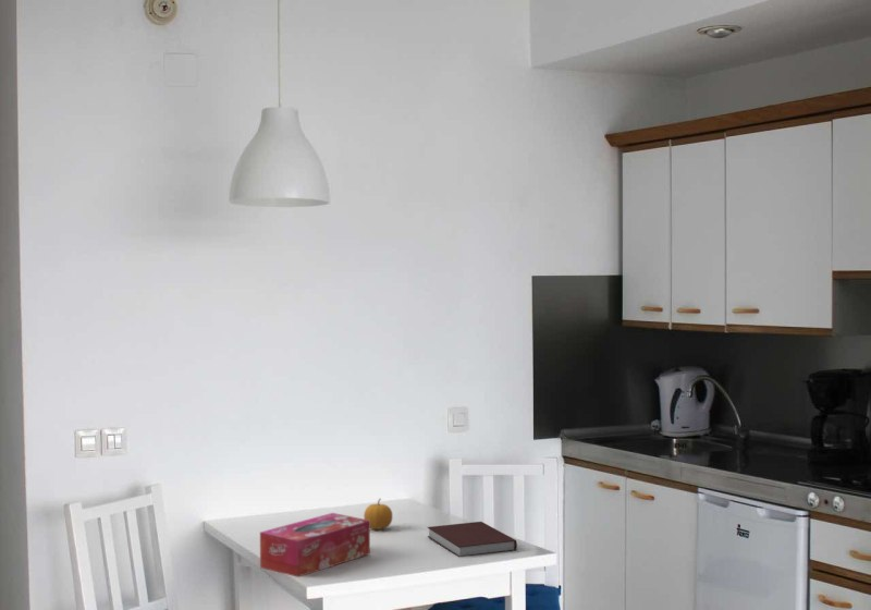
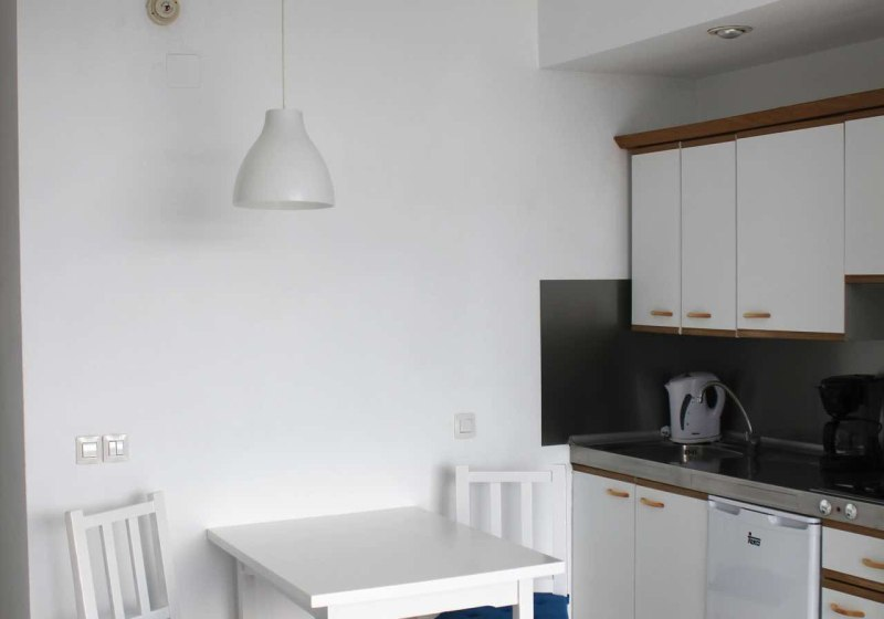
- fruit (378, 513)
- notebook (470, 538)
- tissue box (316, 542)
